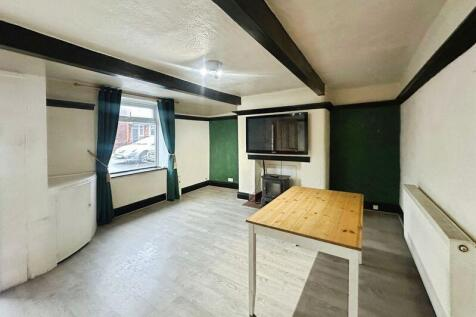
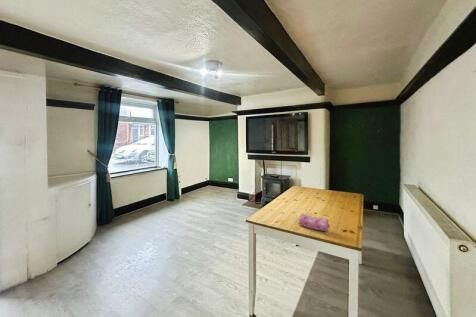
+ pencil case (313, 222)
